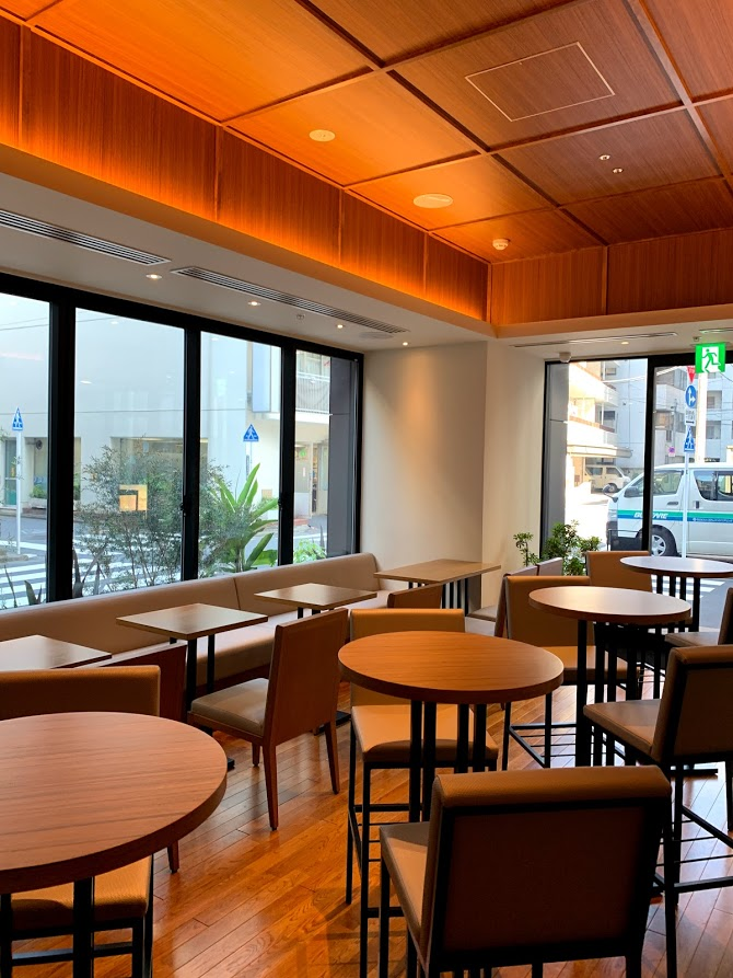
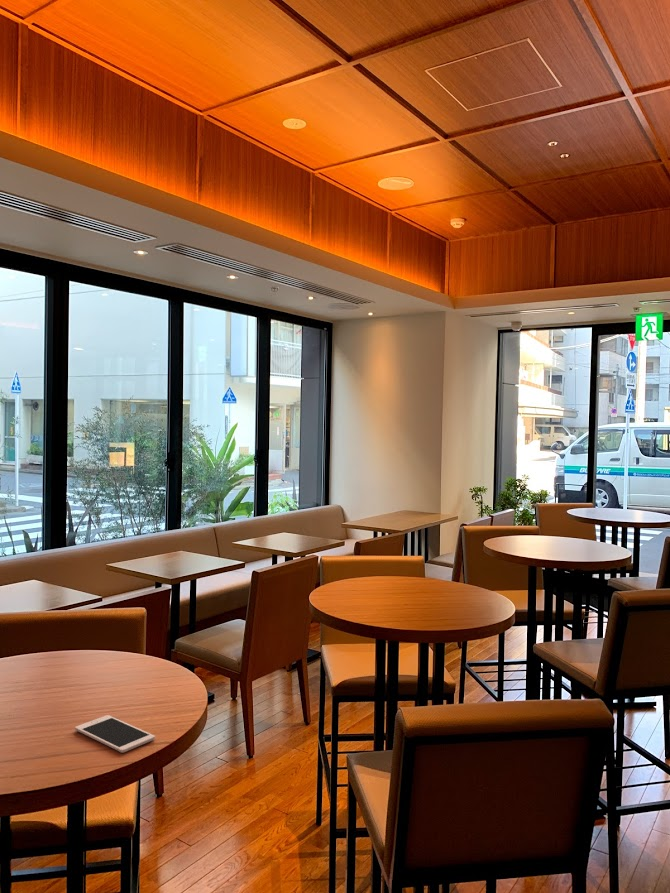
+ cell phone (114, 732)
